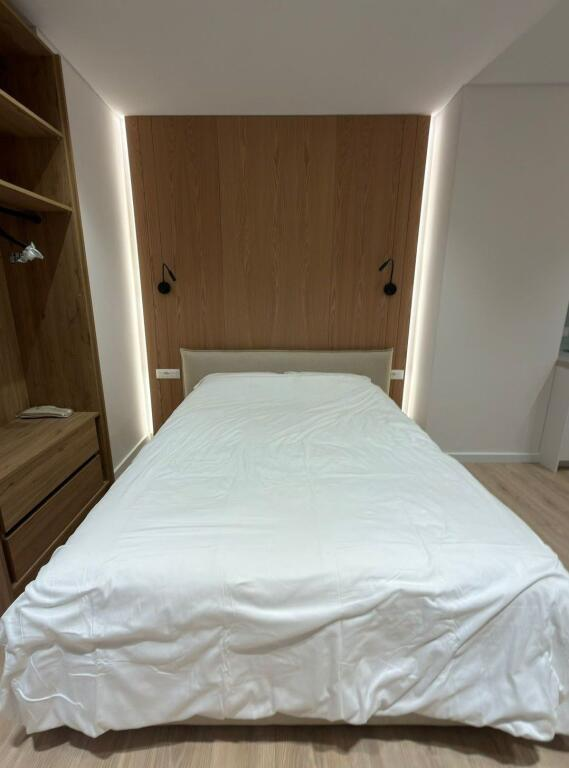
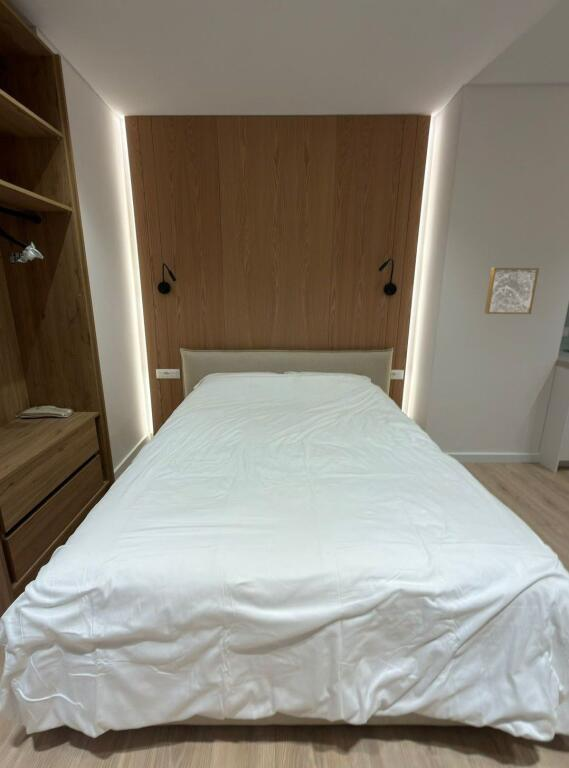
+ wall art (511, 291)
